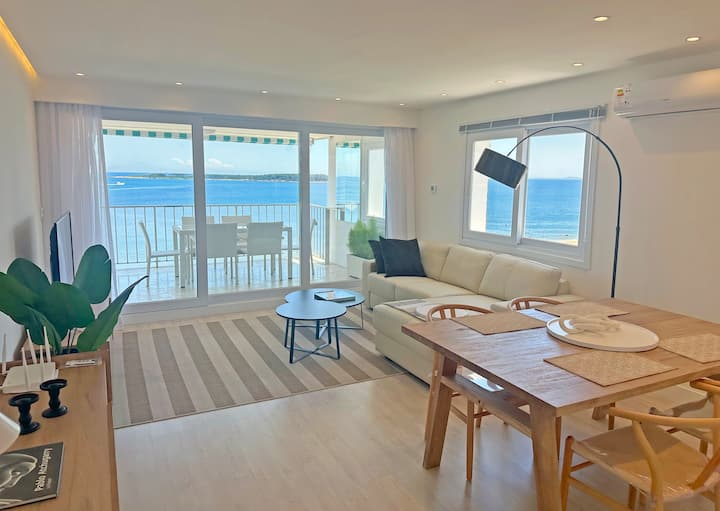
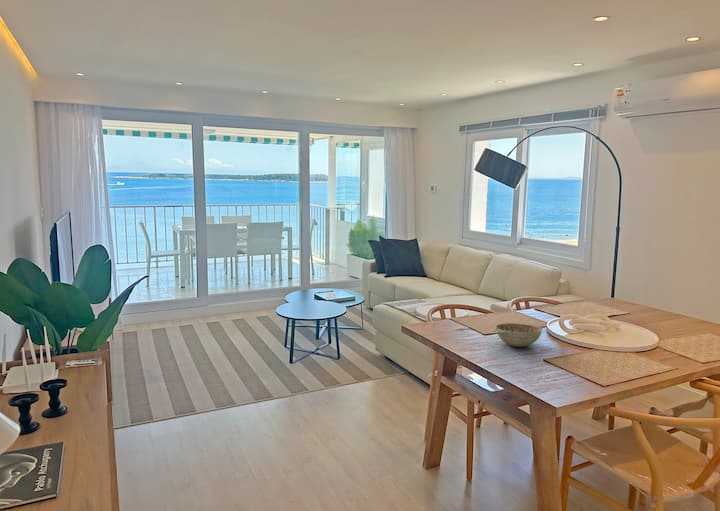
+ decorative bowl (518, 335)
